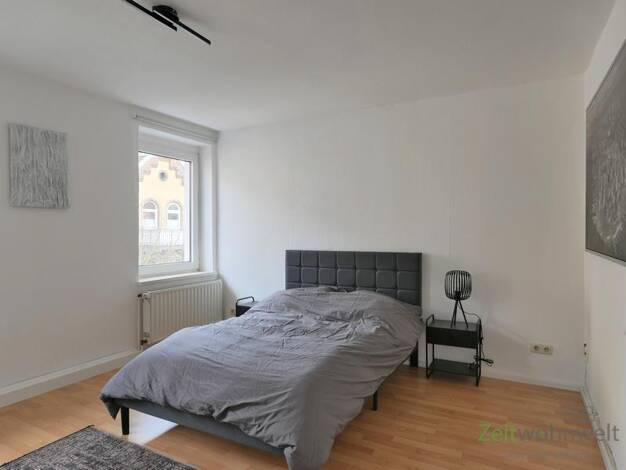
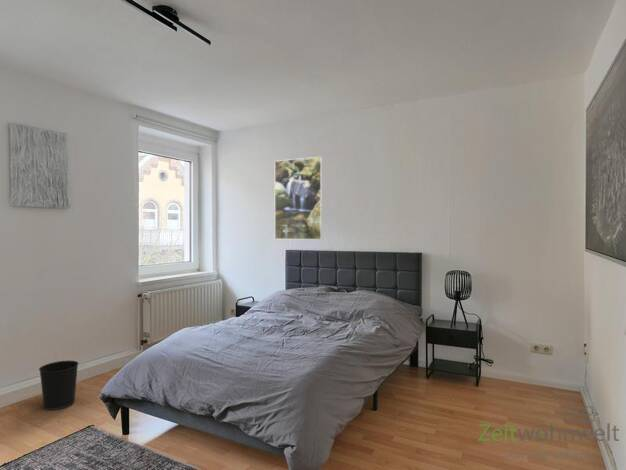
+ wastebasket (59, 385)
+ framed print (297, 199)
